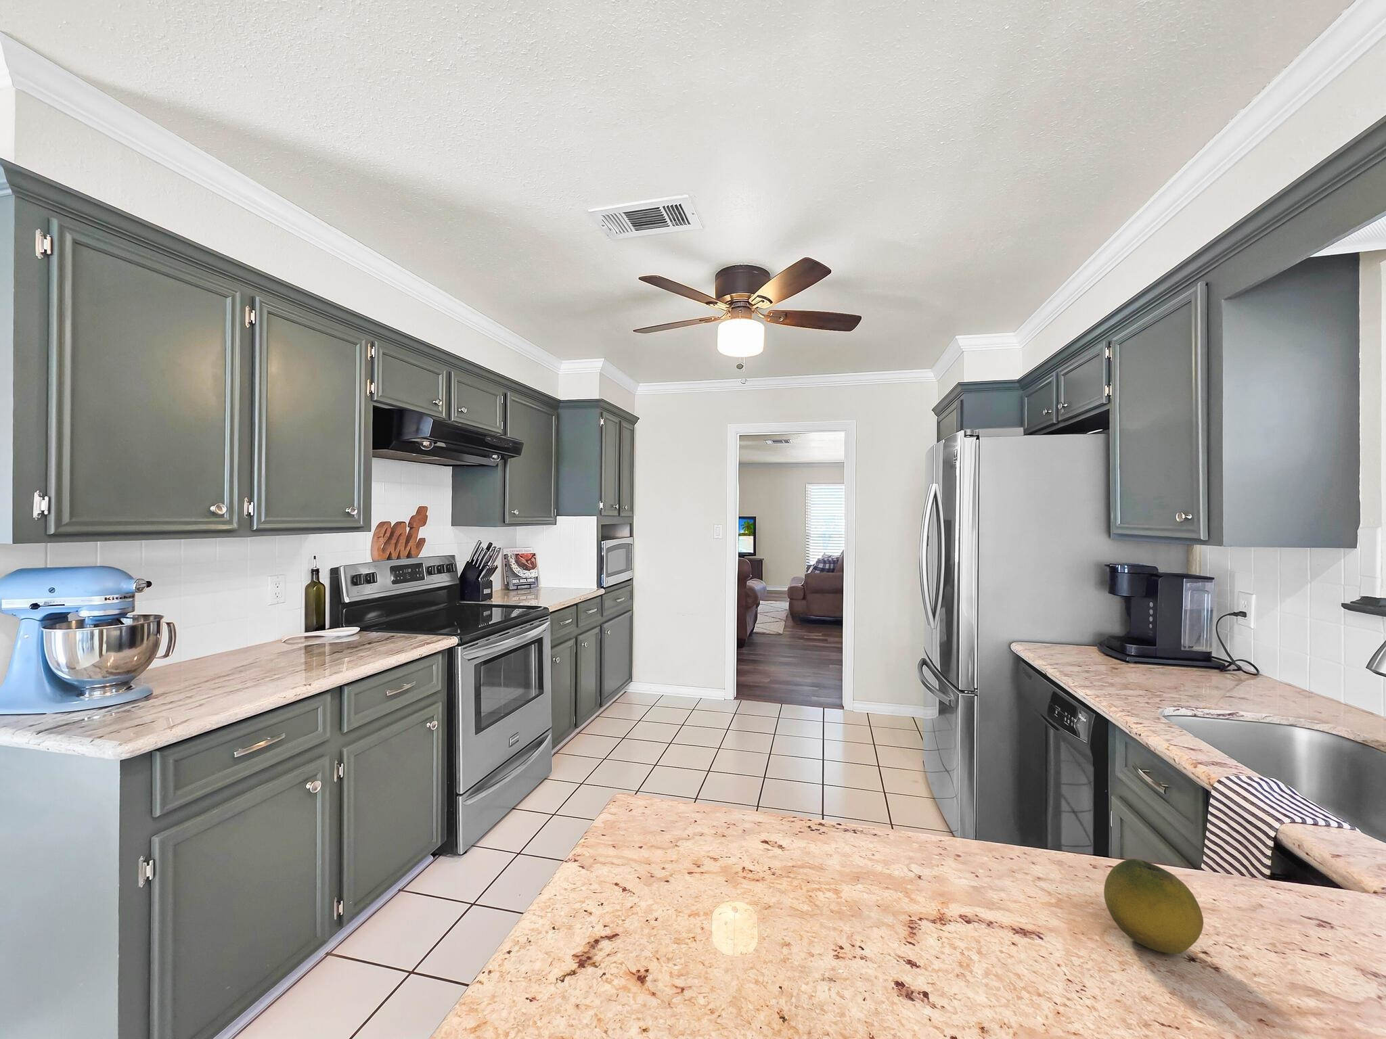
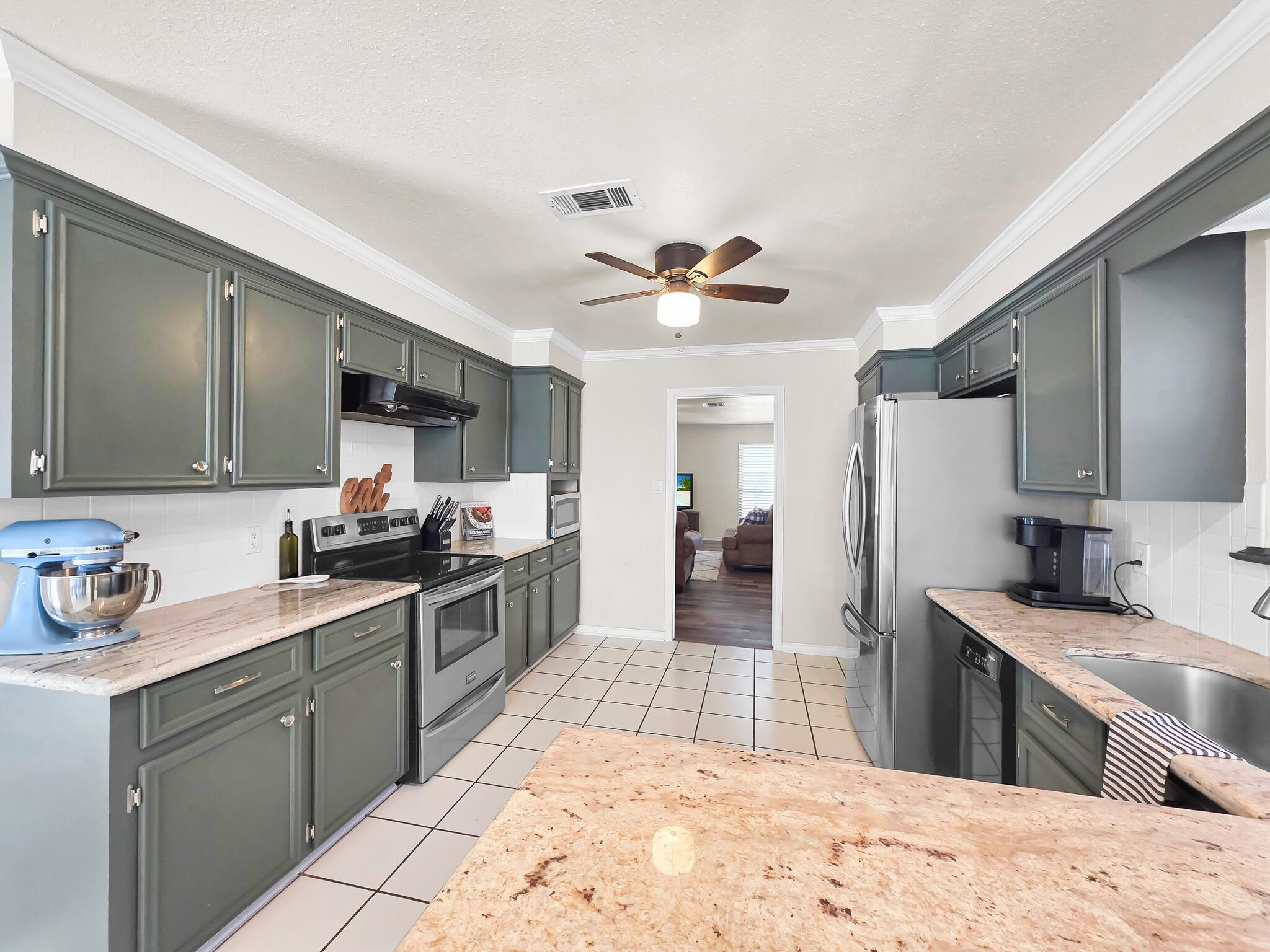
- fruit (1151, 905)
